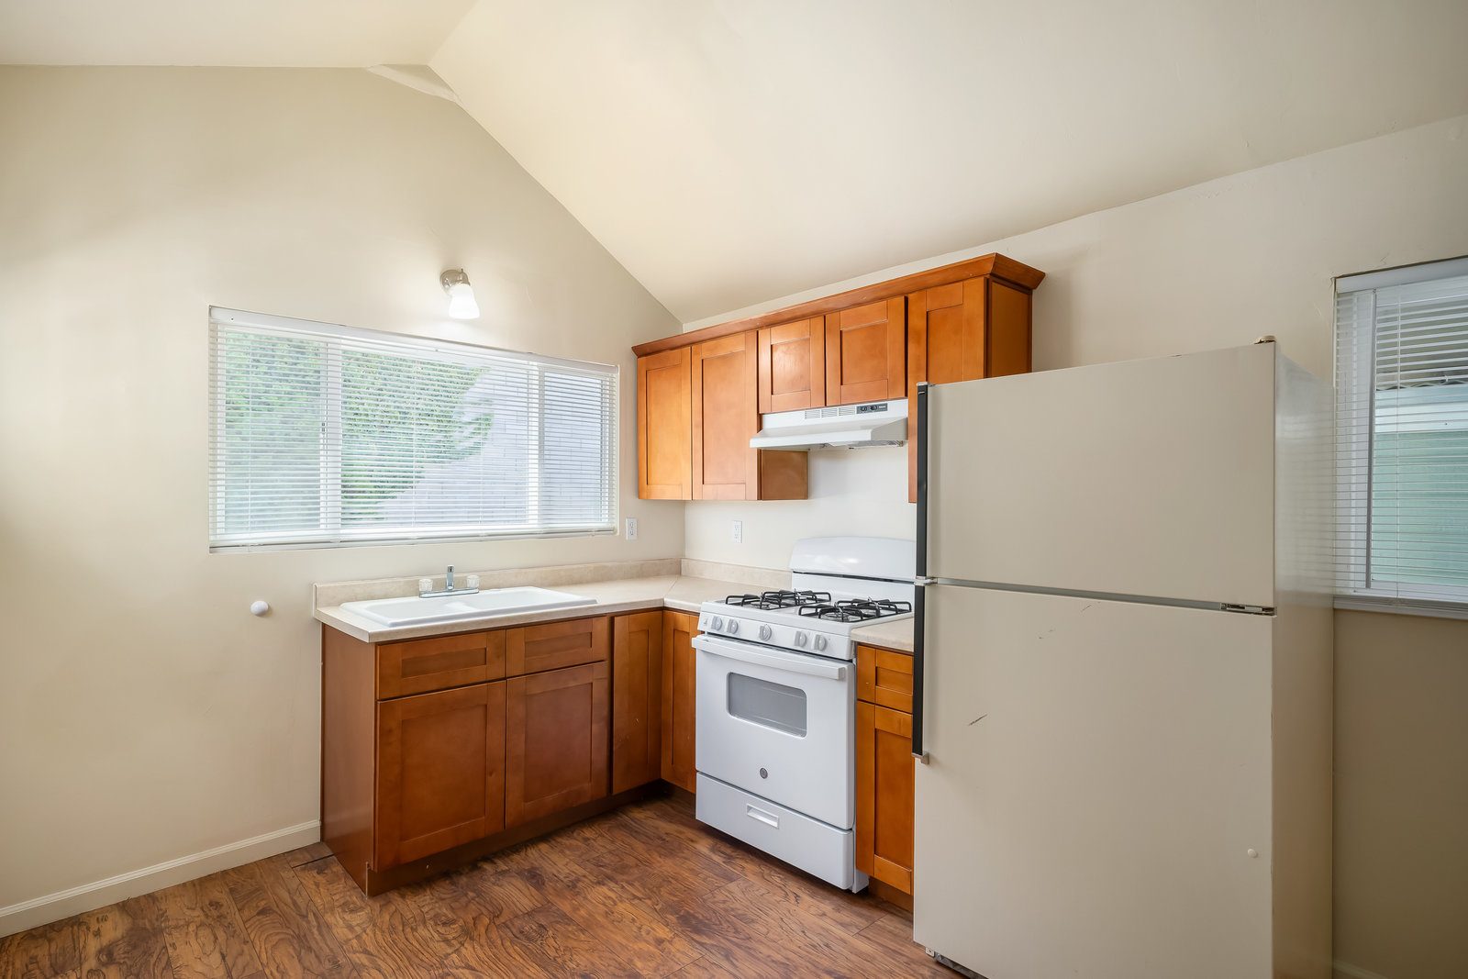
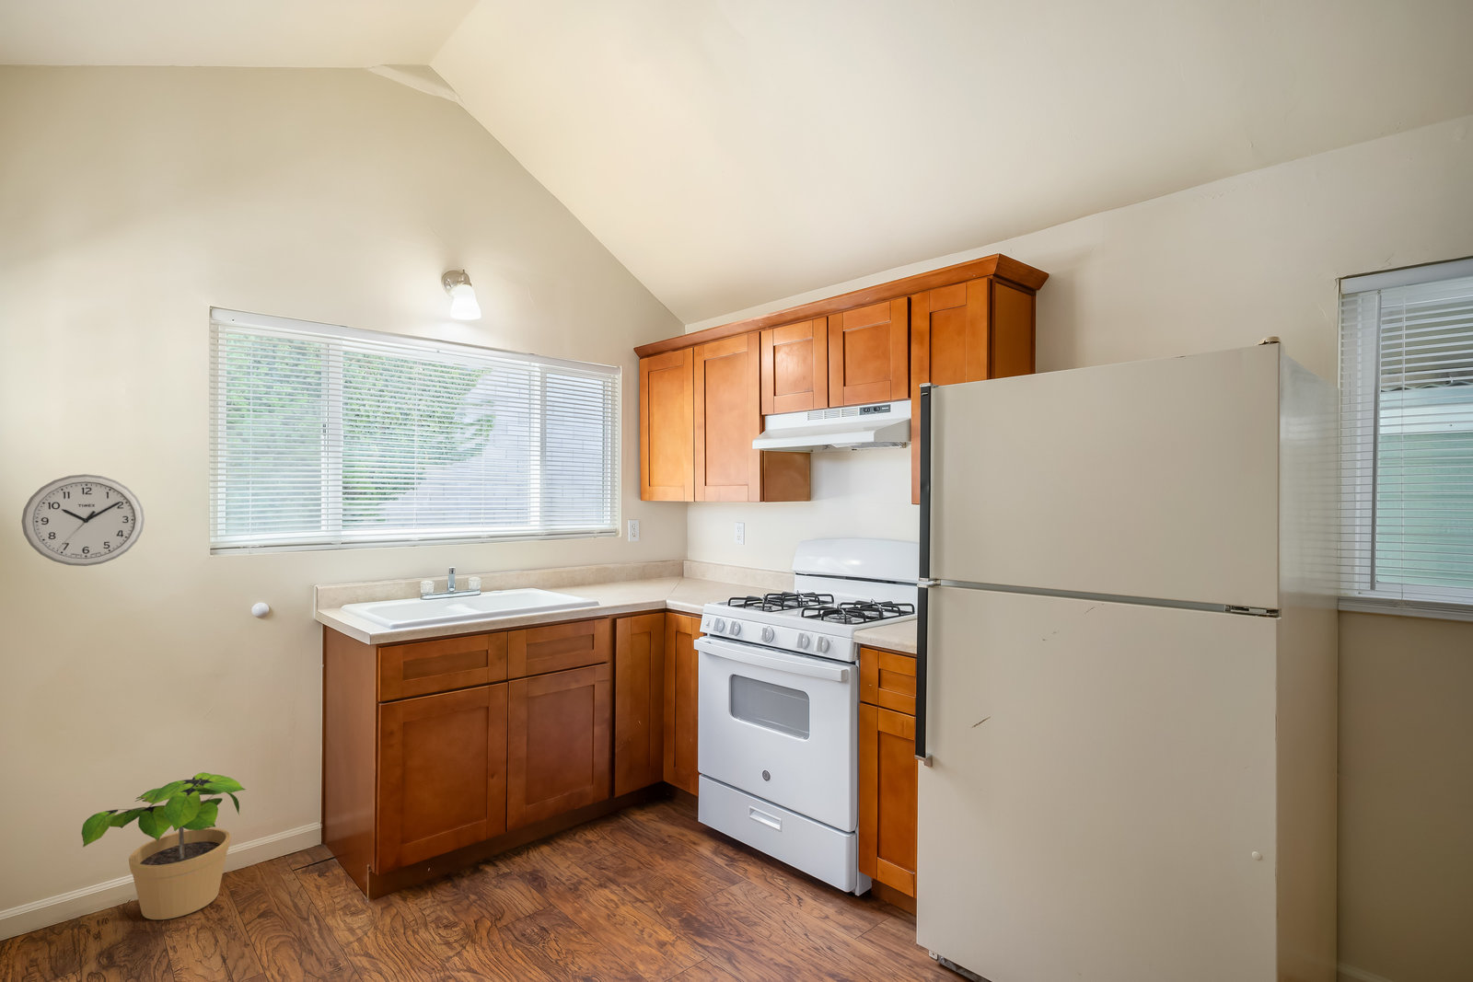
+ potted plant (171, 847)
+ wall clock (85, 519)
